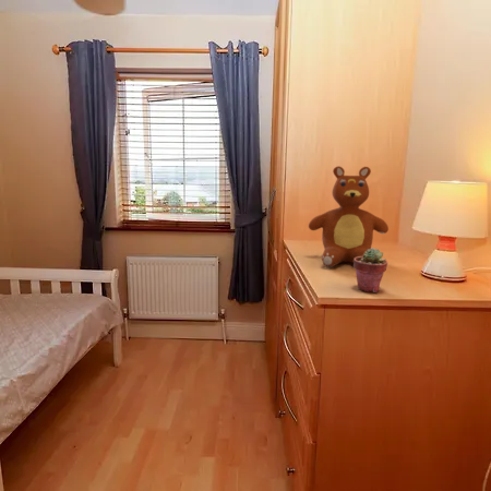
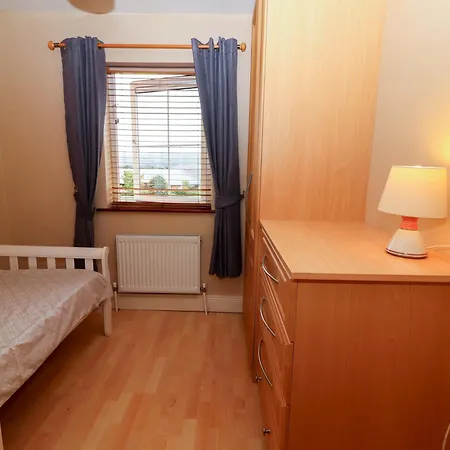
- potted succulent (370, 268)
- teddy bear (349, 215)
